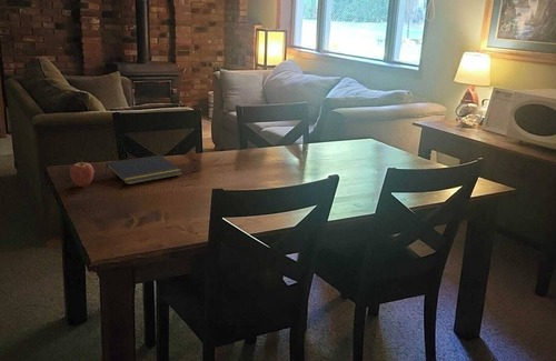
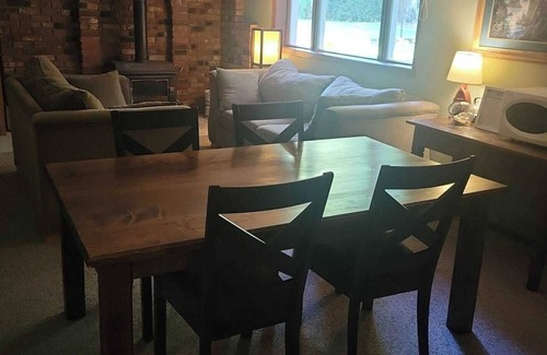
- notepad (145, 169)
- fruit (81, 171)
